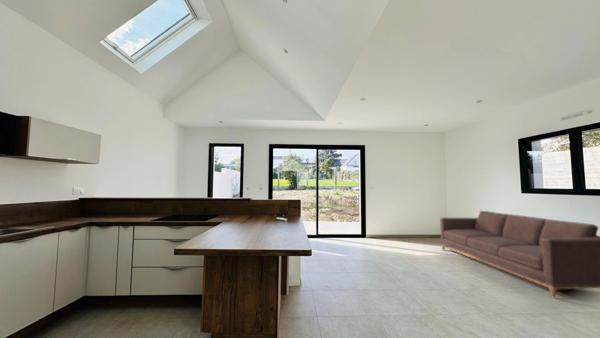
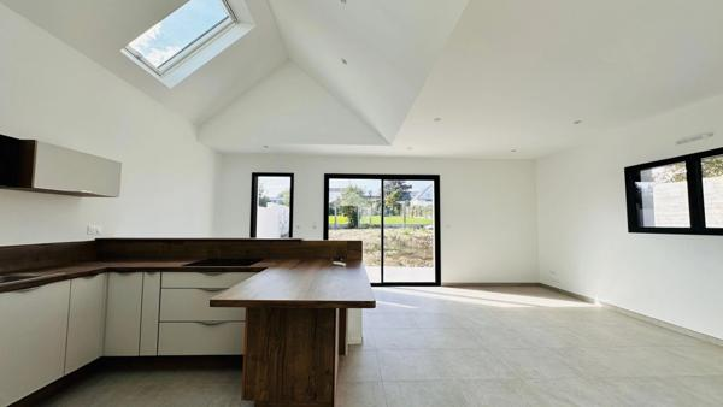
- sofa (508, 241)
